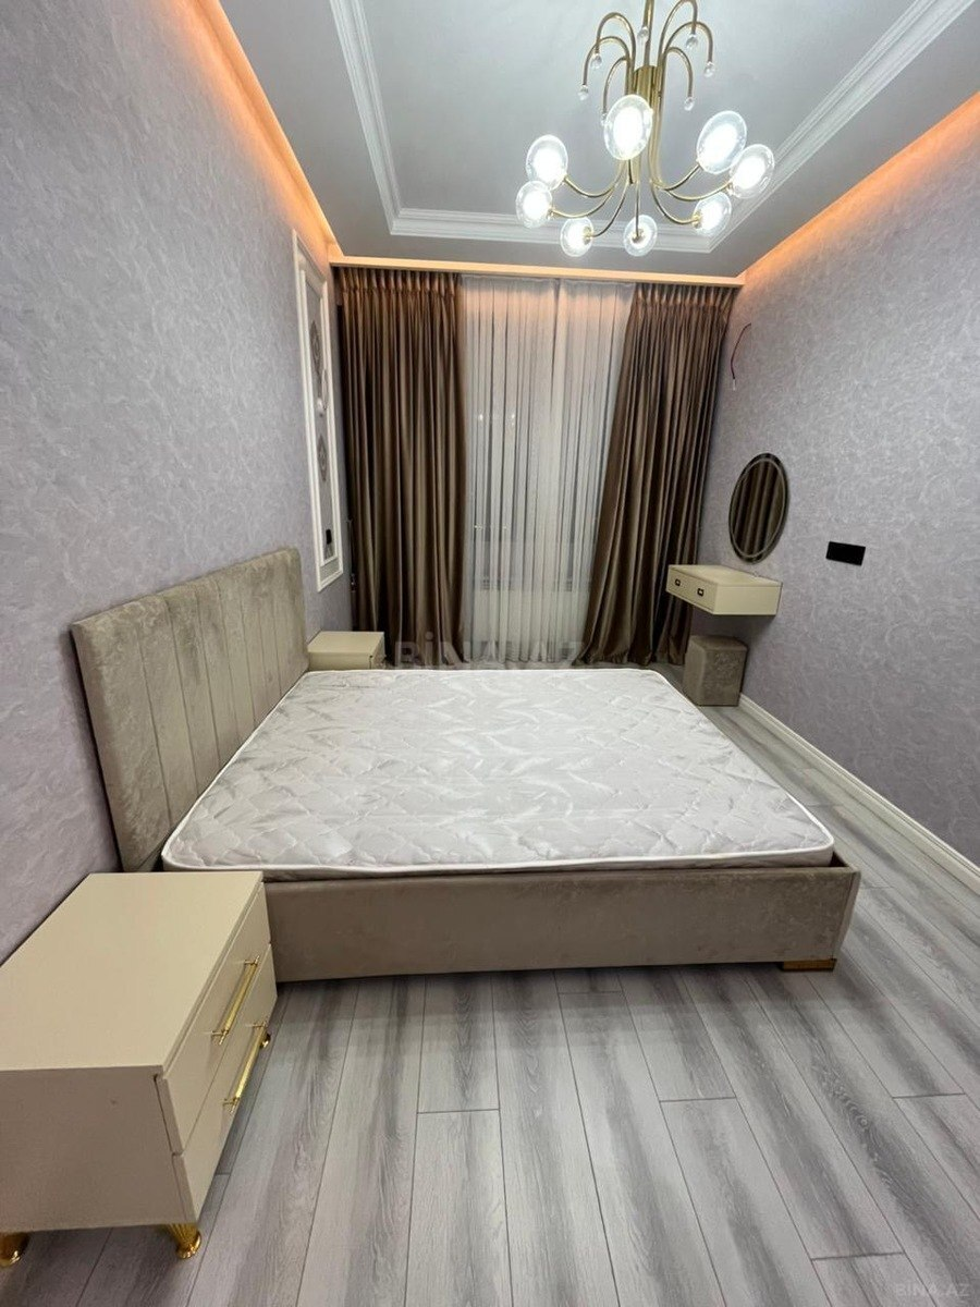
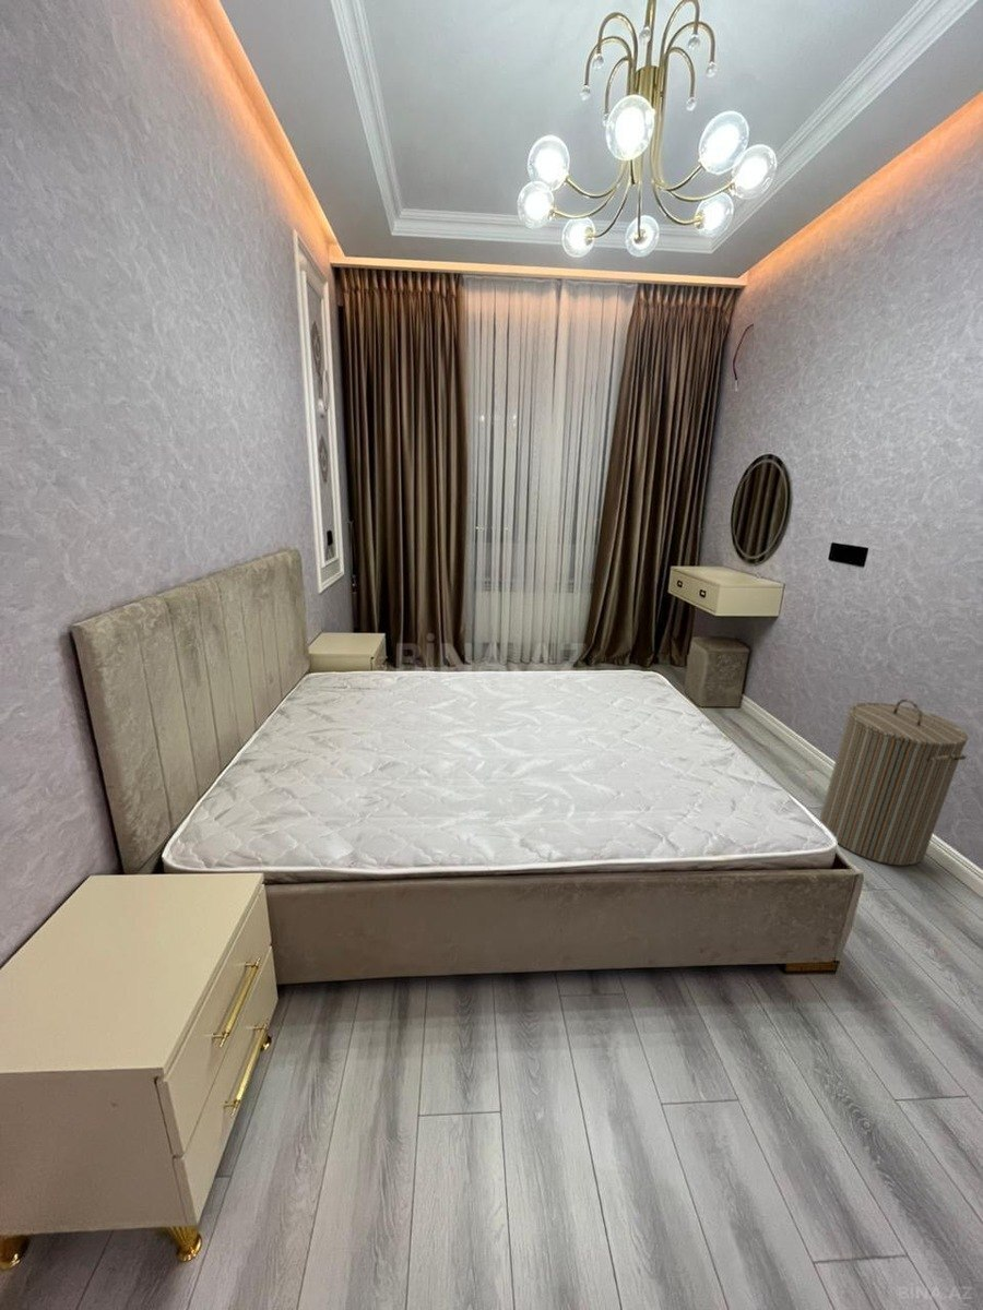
+ laundry hamper (889, 772)
